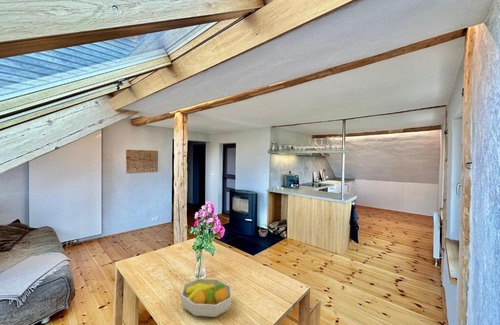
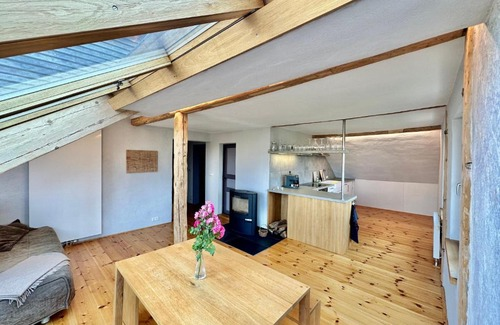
- fruit bowl (206, 294)
